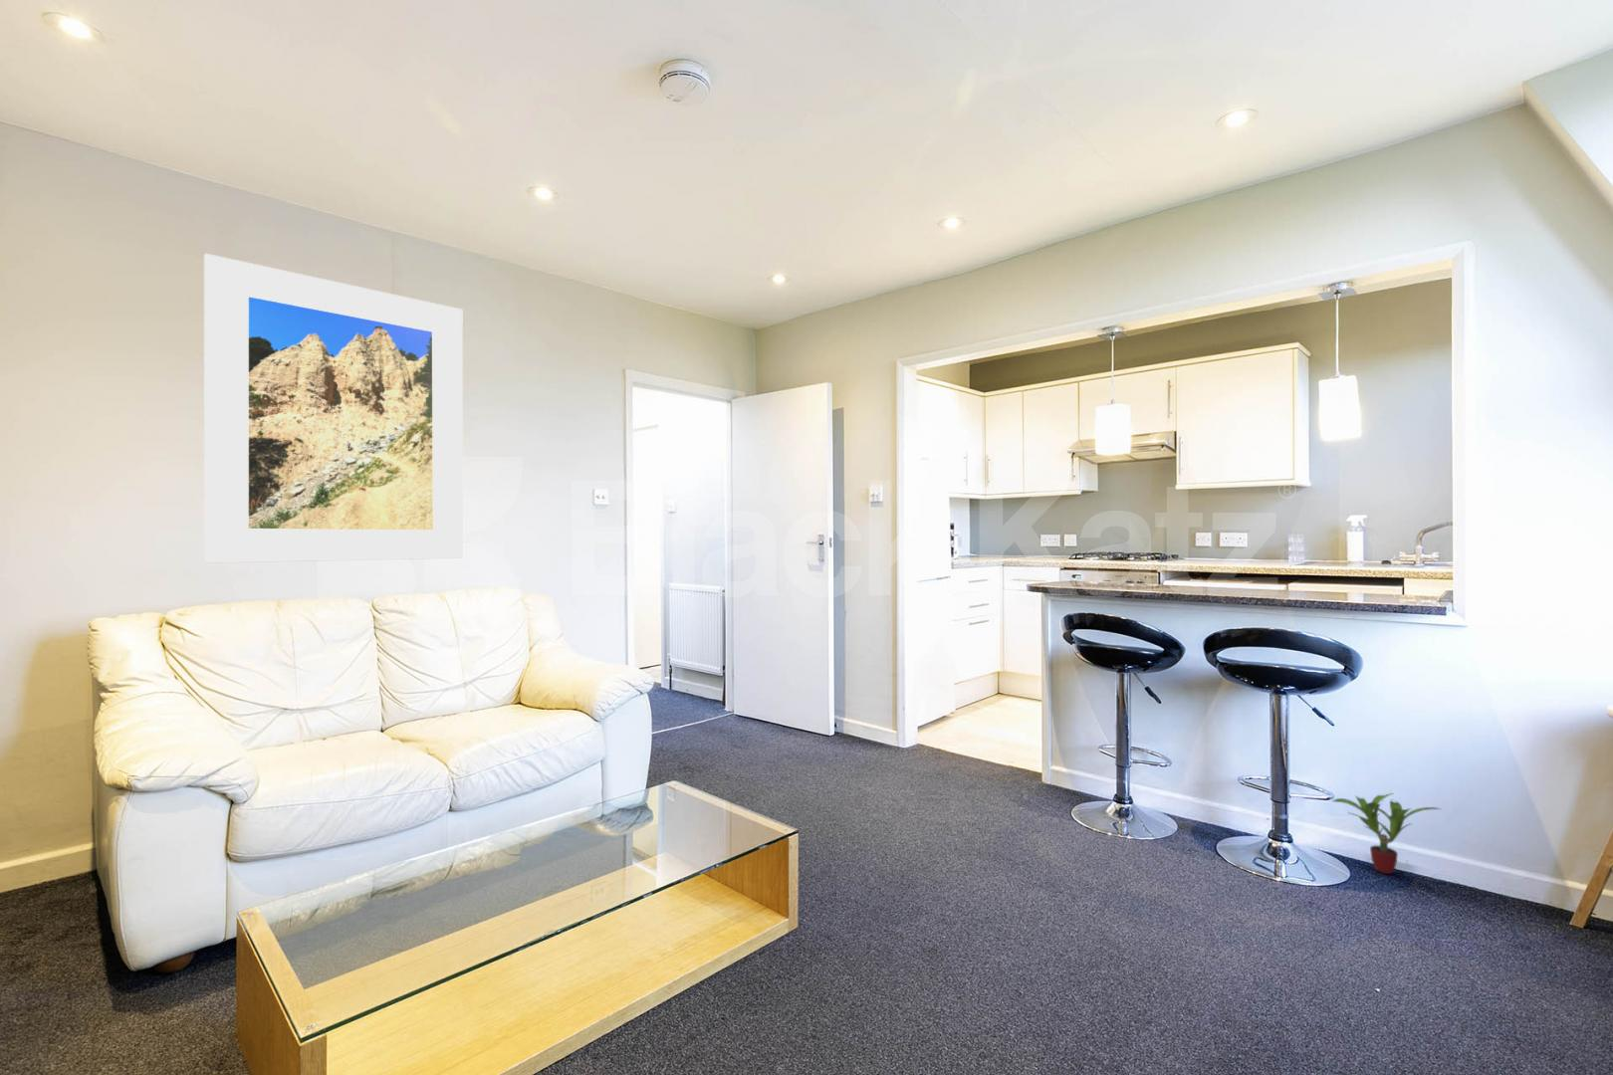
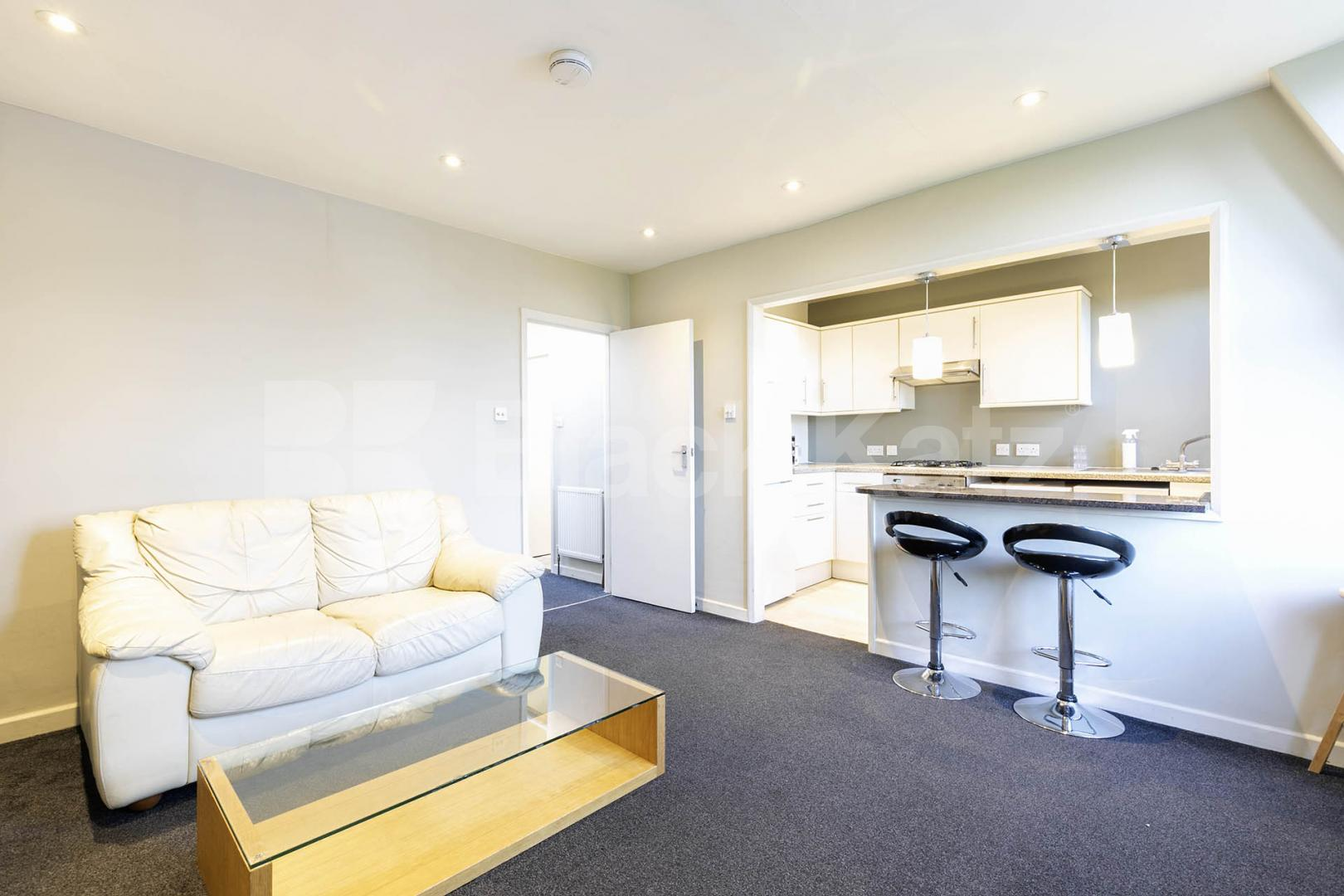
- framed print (347, 422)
- potted plant (1384, 834)
